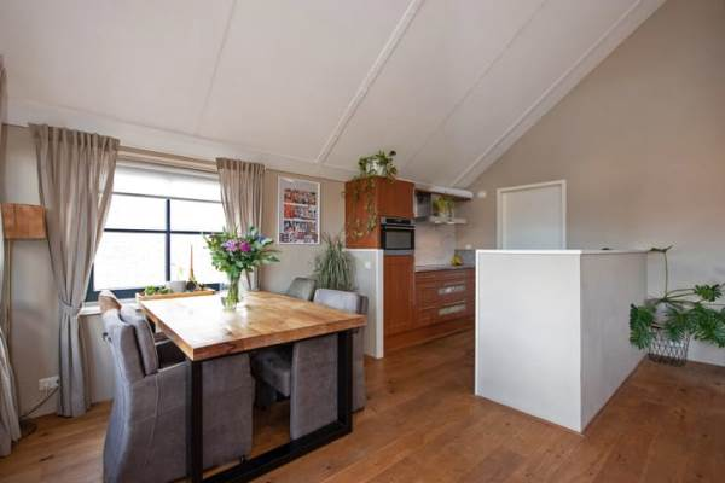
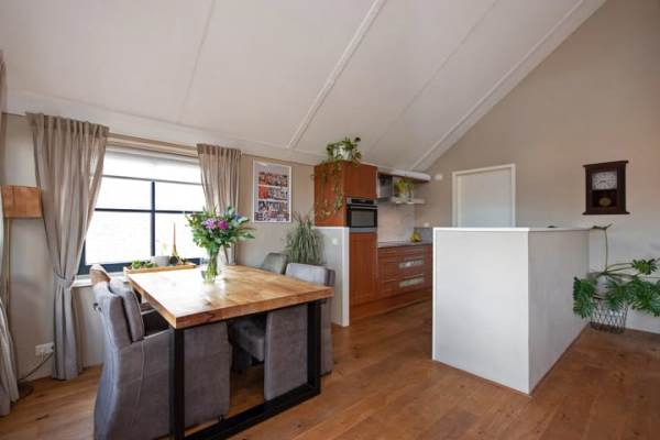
+ pendulum clock (604, 188)
